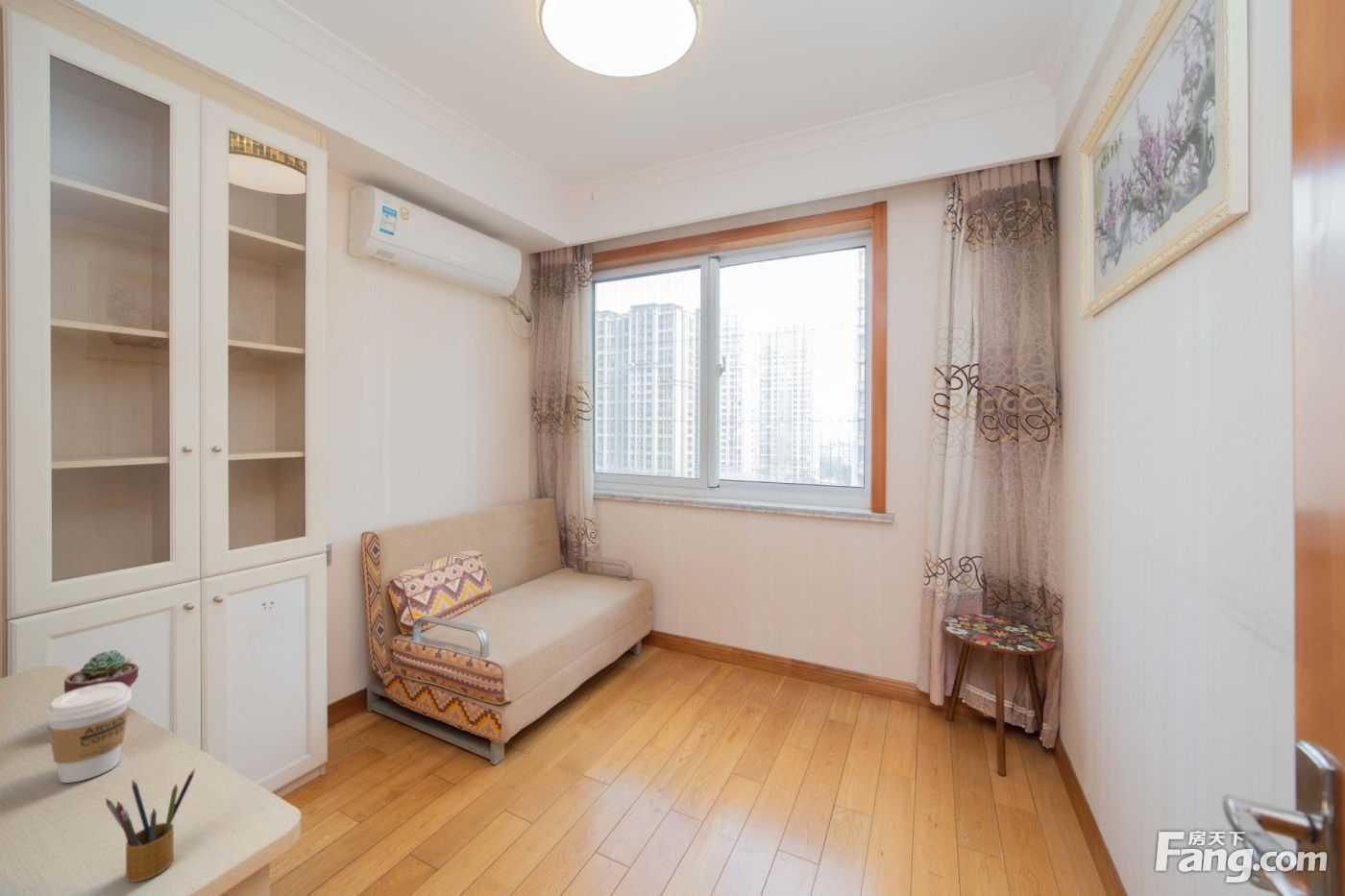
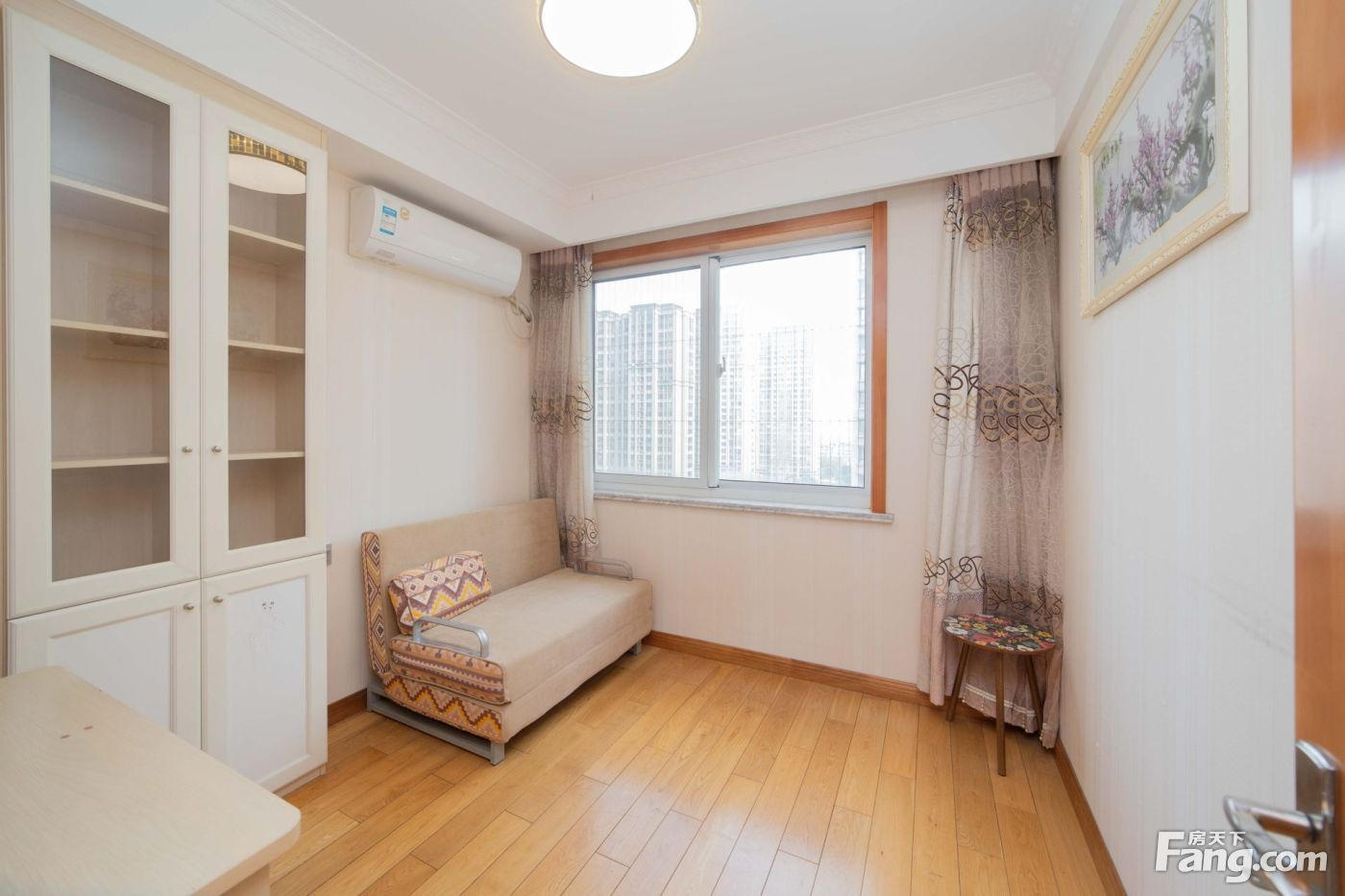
- pencil box (153, 824)
- potted succulent (102, 683)
- coffee cup (89, 731)
